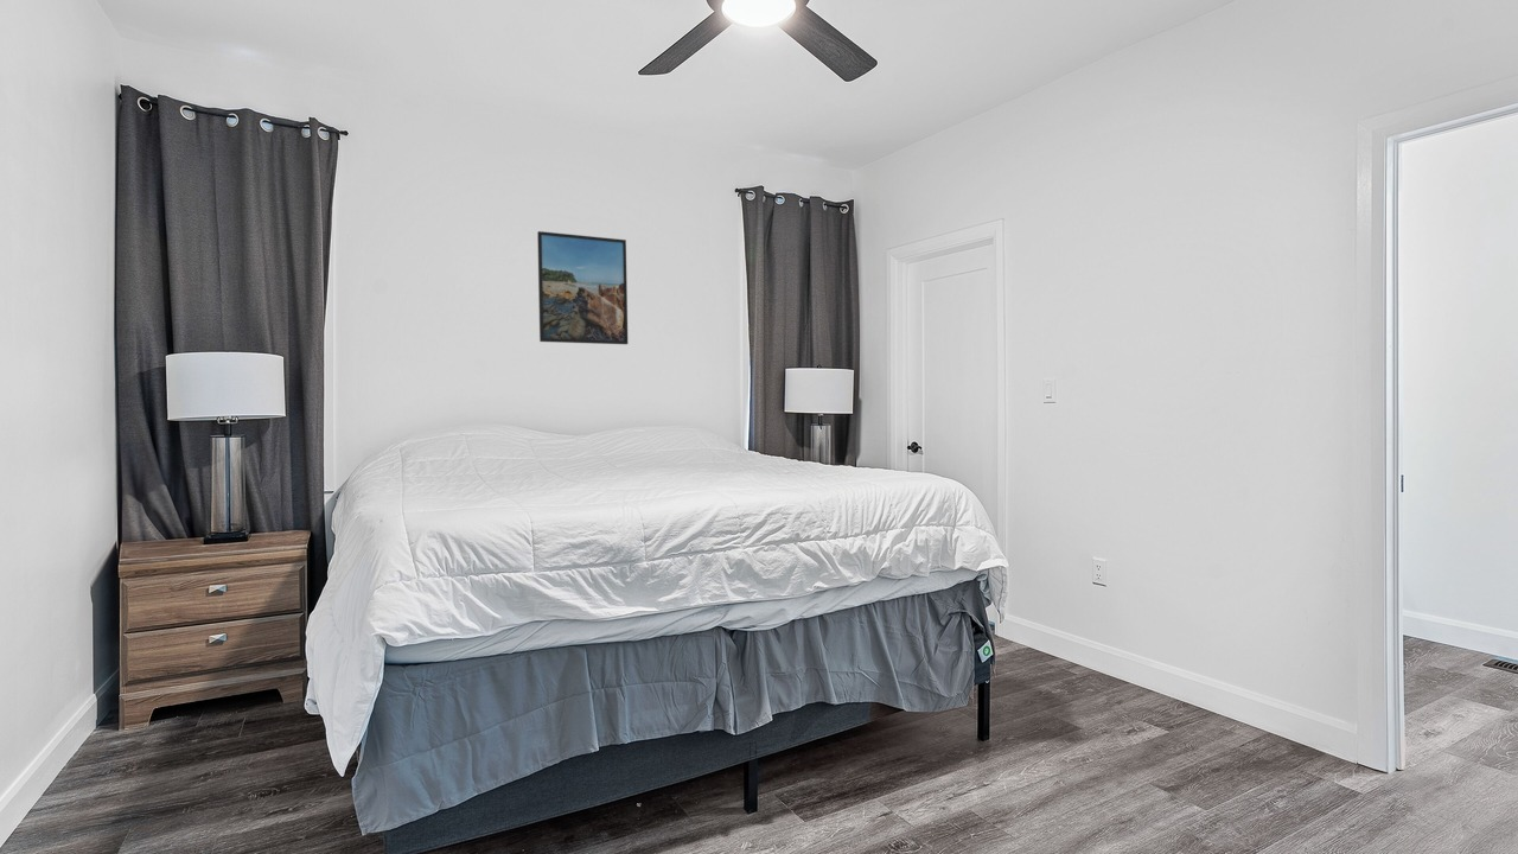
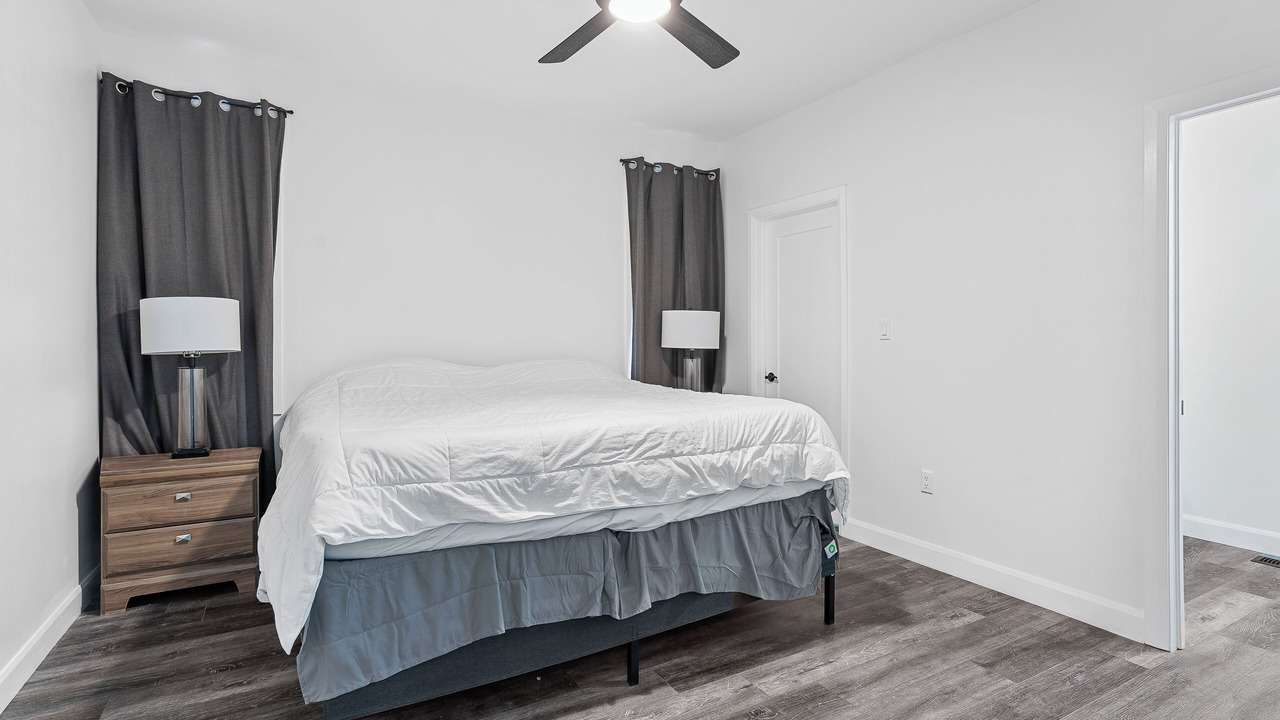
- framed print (583, 289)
